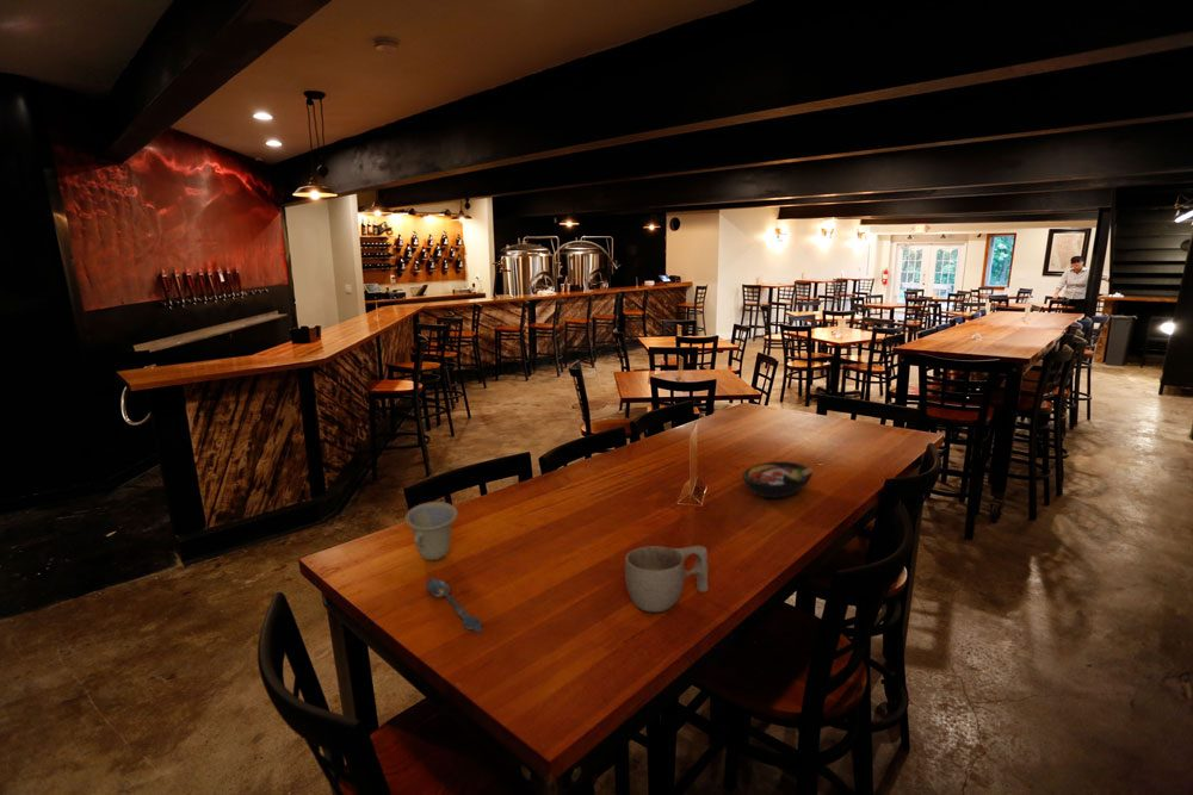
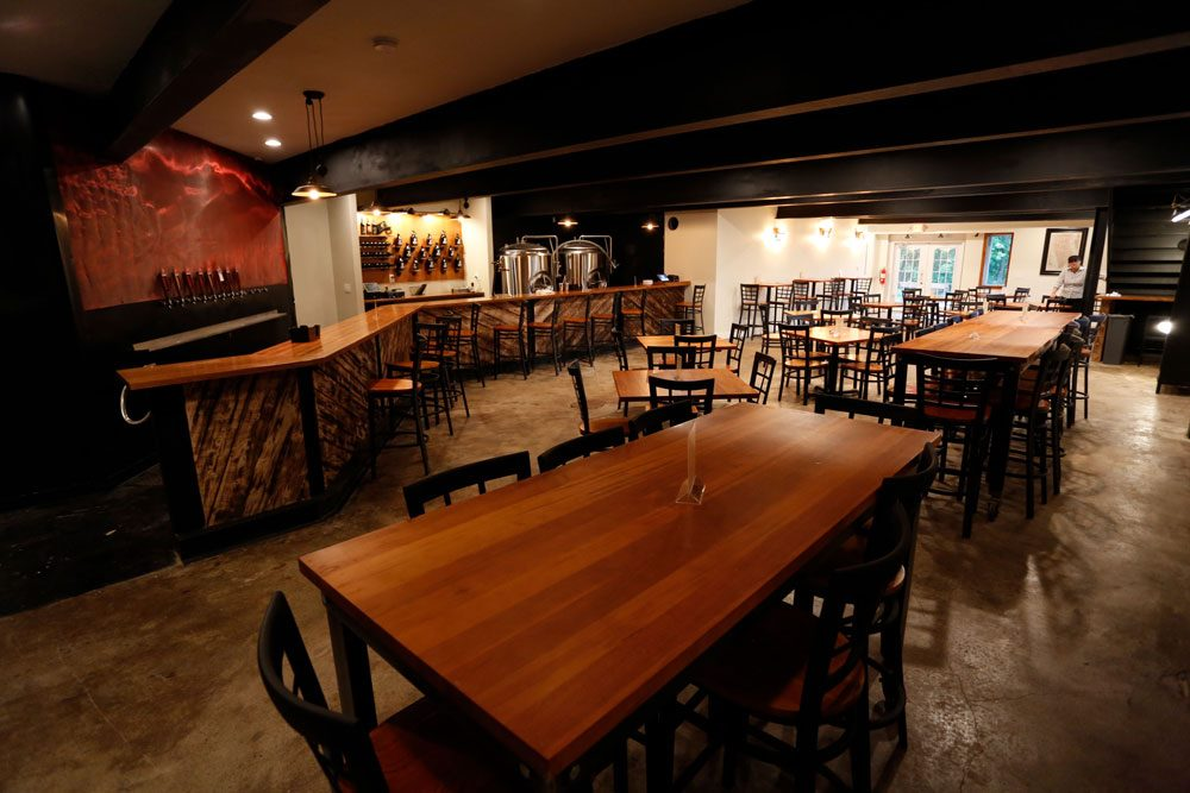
- spoon (453, 603)
- cup (667, 577)
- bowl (777, 479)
- cup (433, 534)
